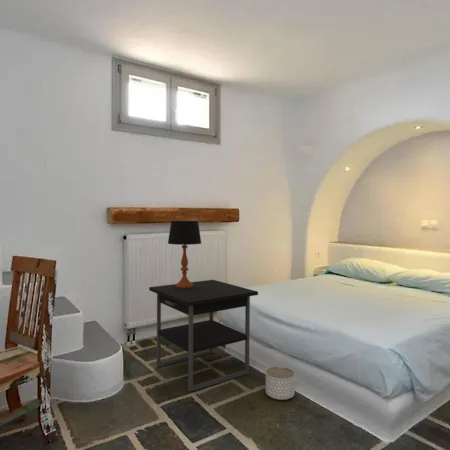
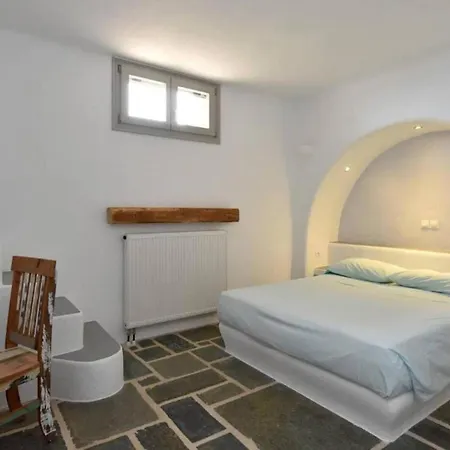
- nightstand (202, 329)
- table lamp (184, 253)
- planter (280, 383)
